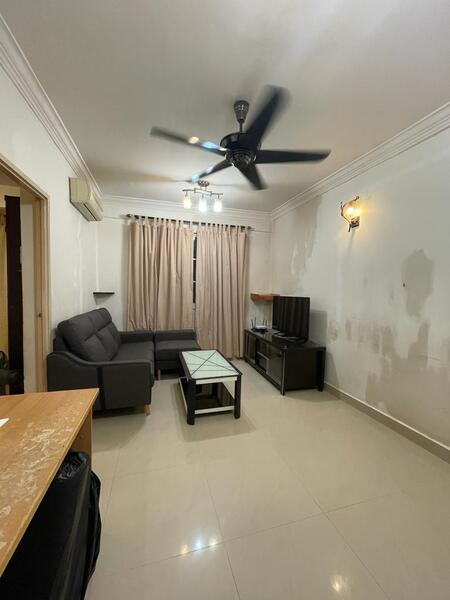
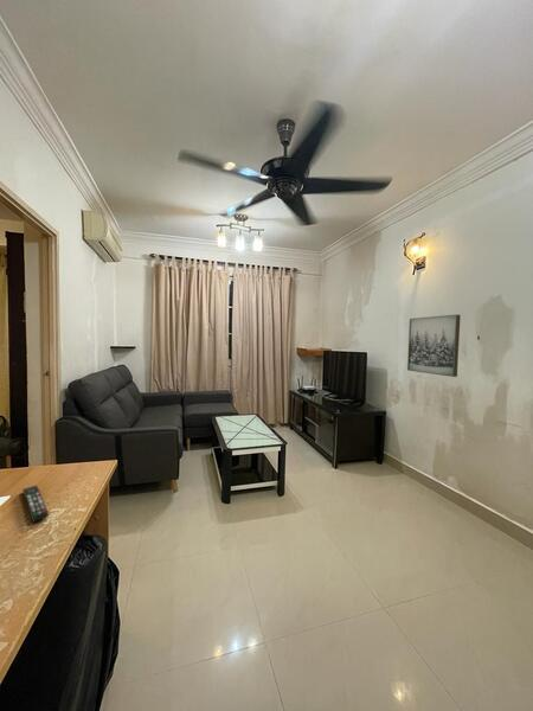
+ remote control (34, 501)
+ wall art (431, 345)
